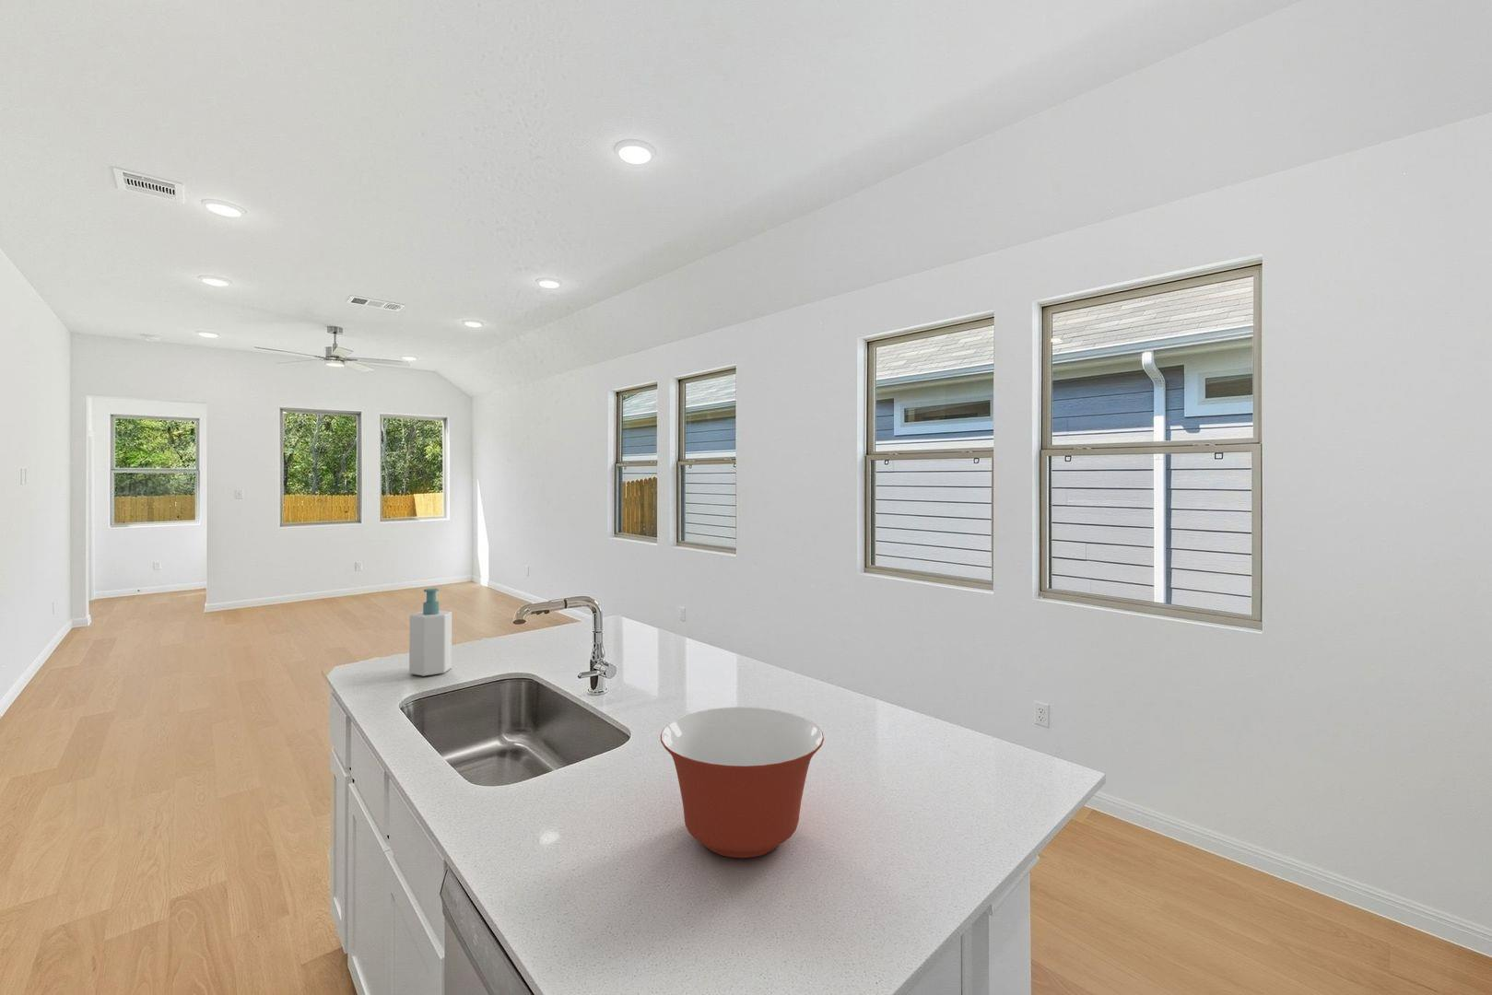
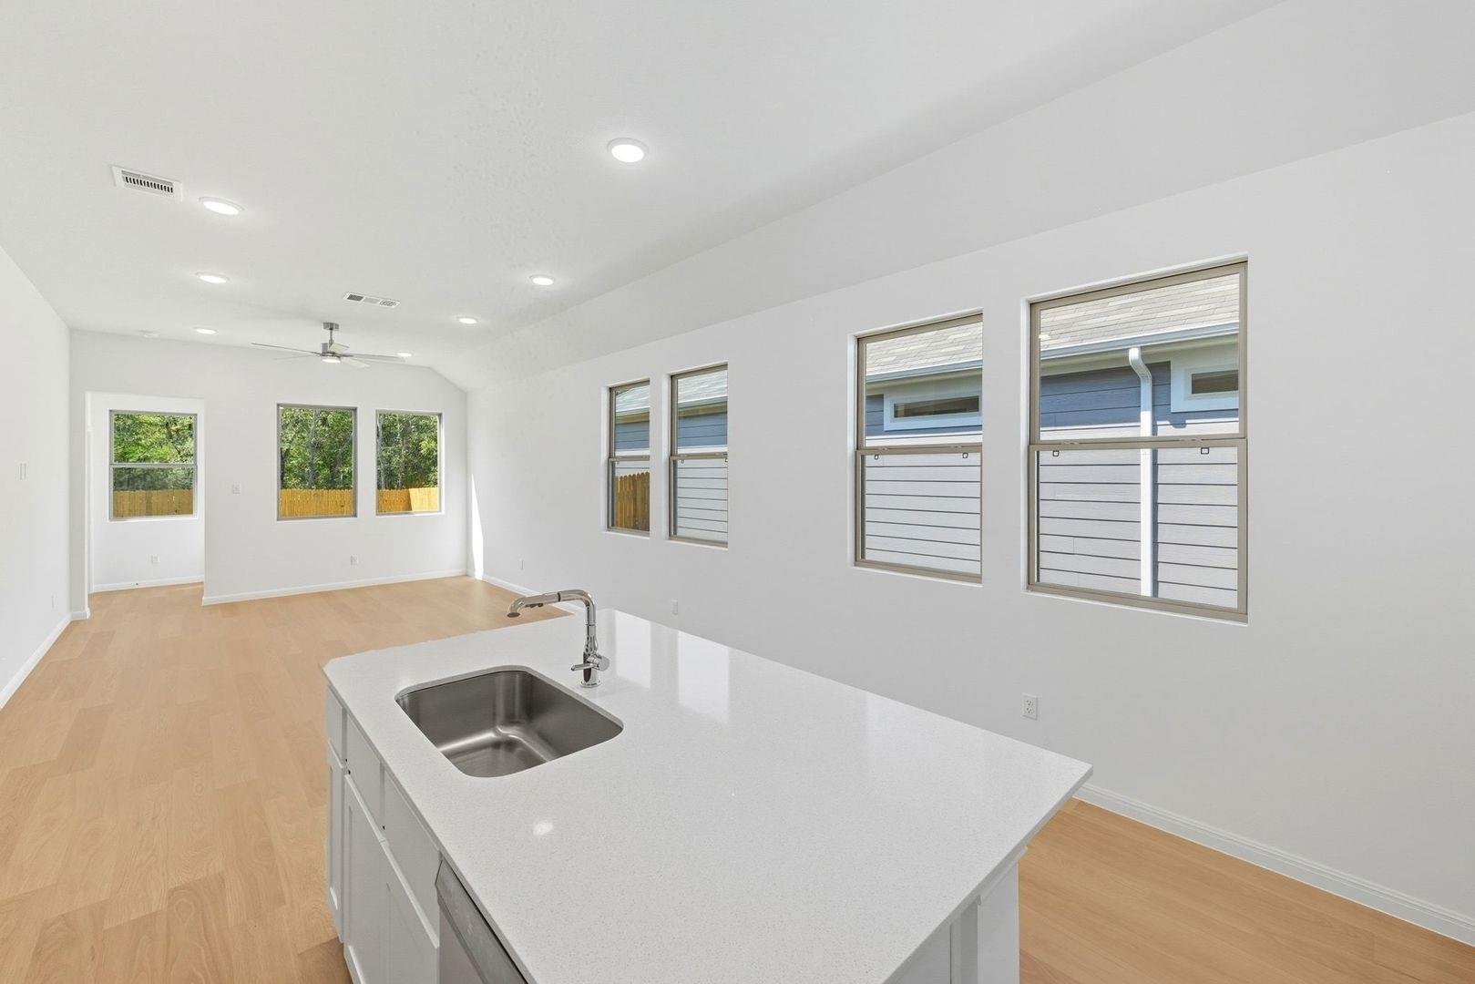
- soap bottle (430, 630)
- mixing bowl (741, 784)
